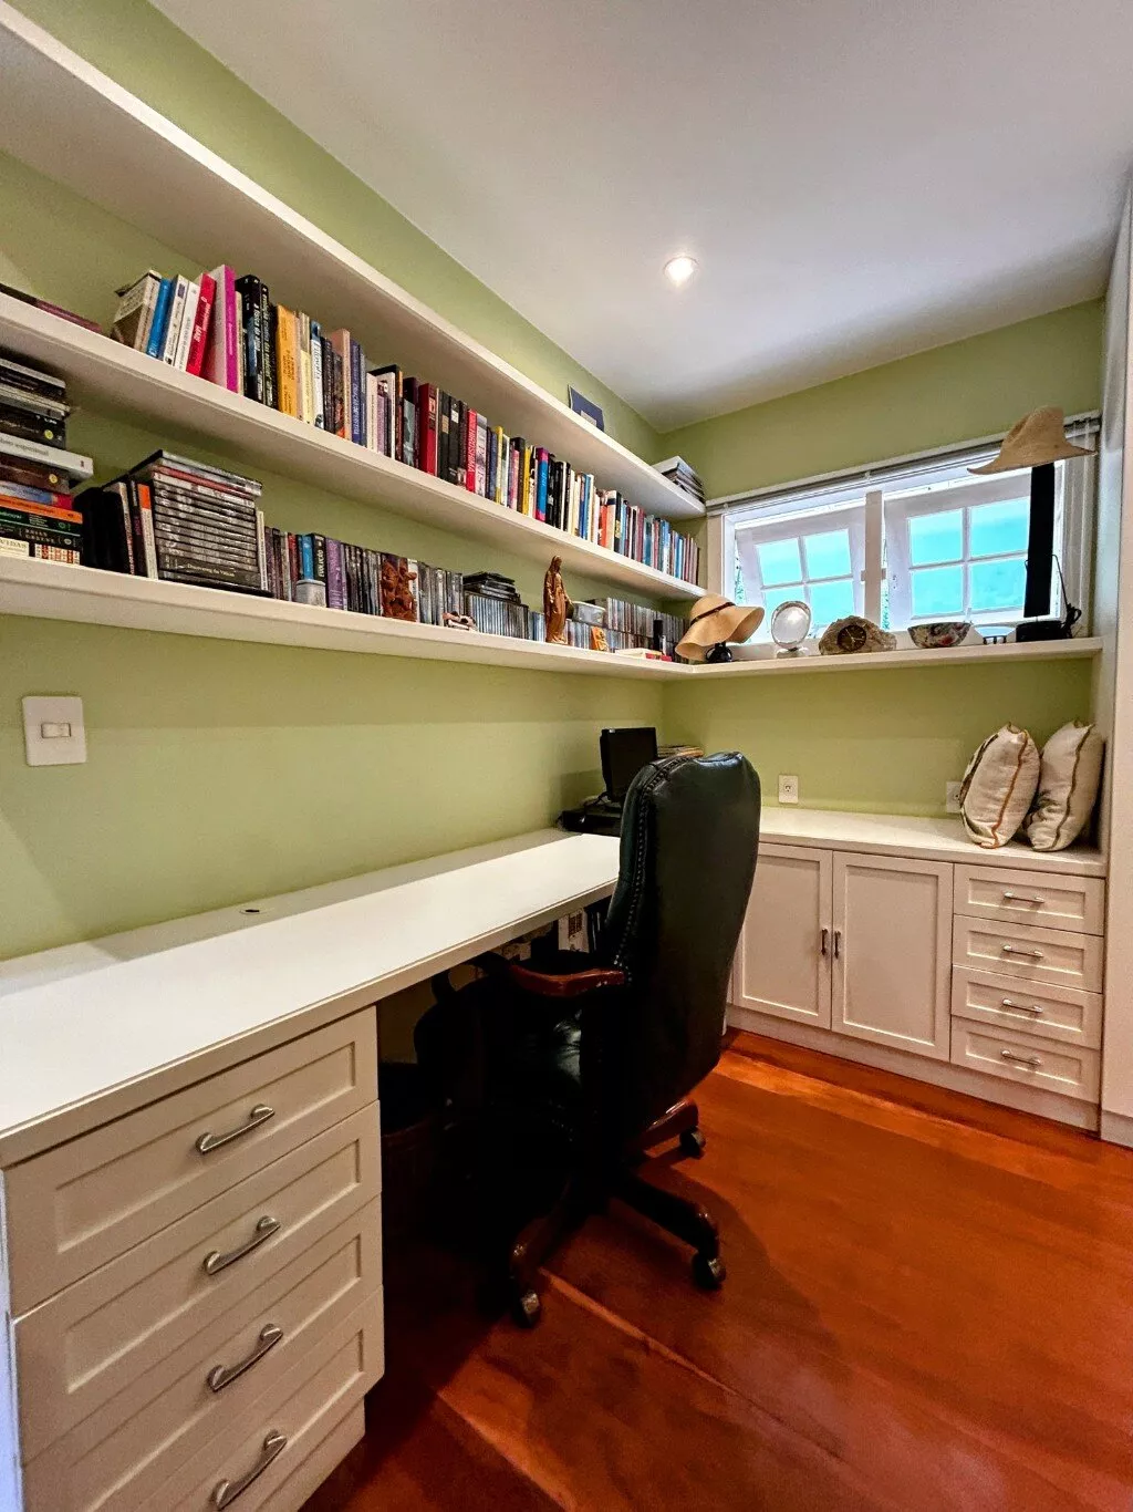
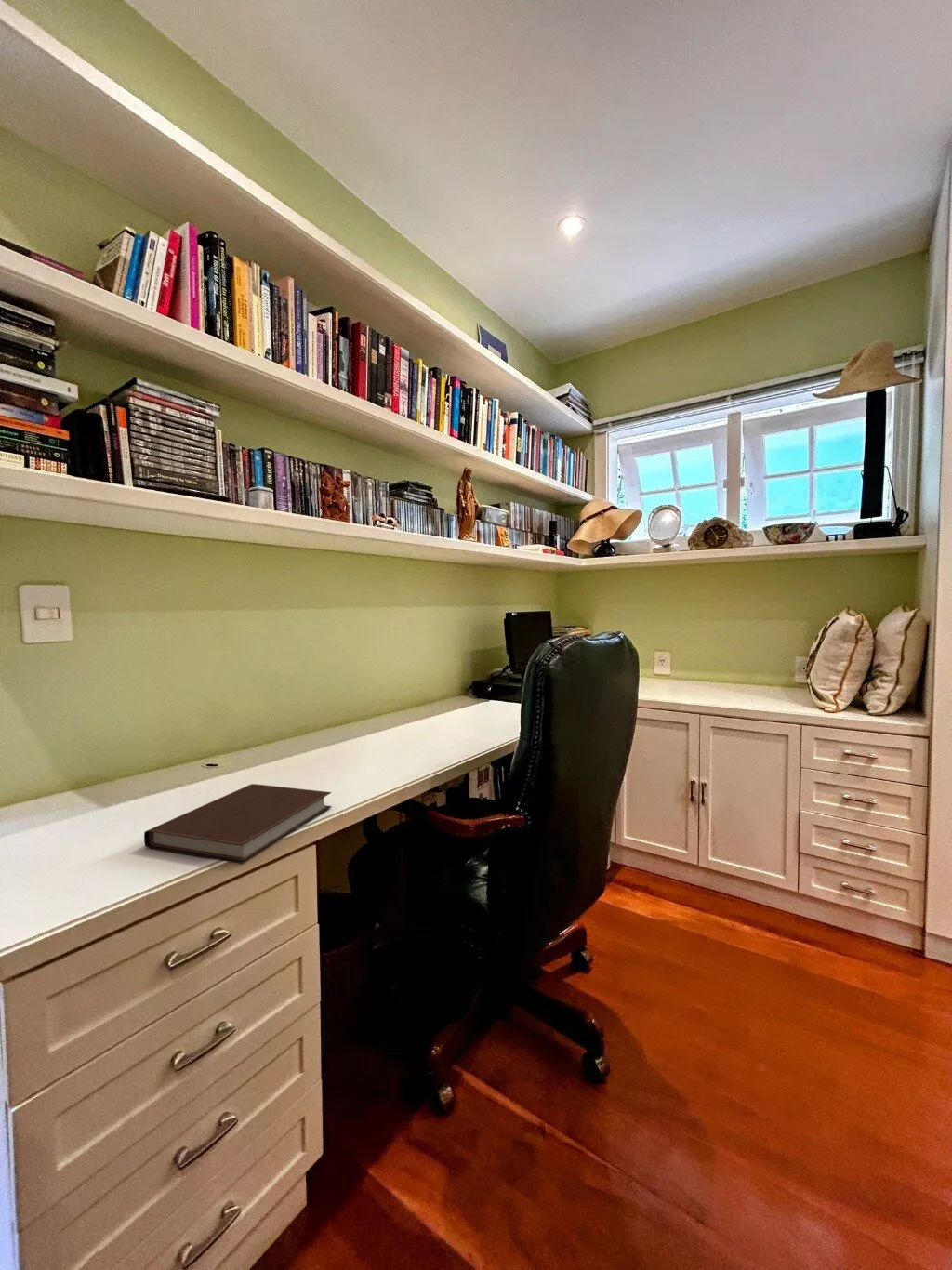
+ notebook (246, 817)
